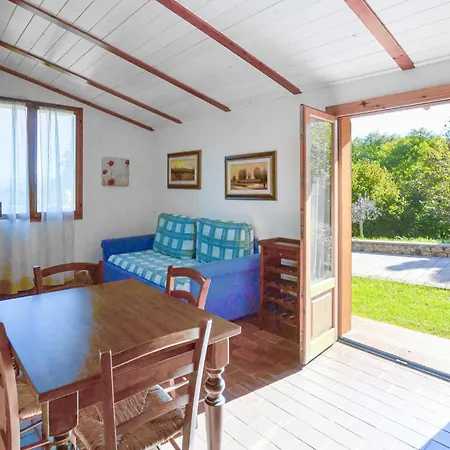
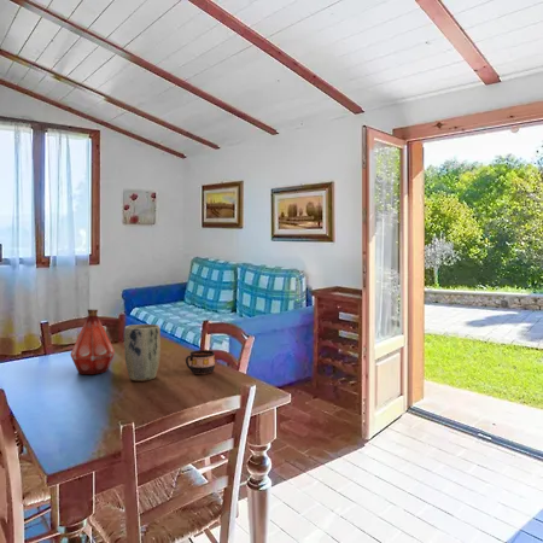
+ plant pot (142, 351)
+ cup (200, 362)
+ bottle (92, 339)
